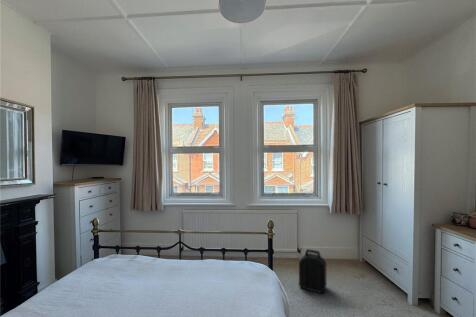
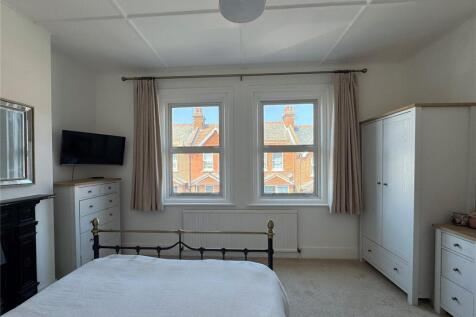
- backpack (312, 269)
